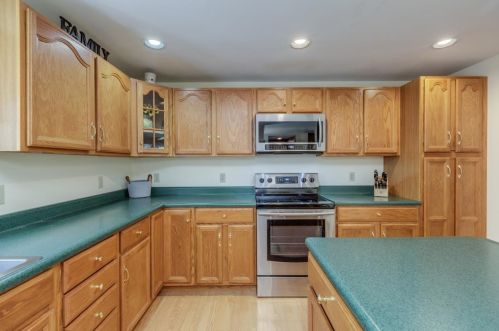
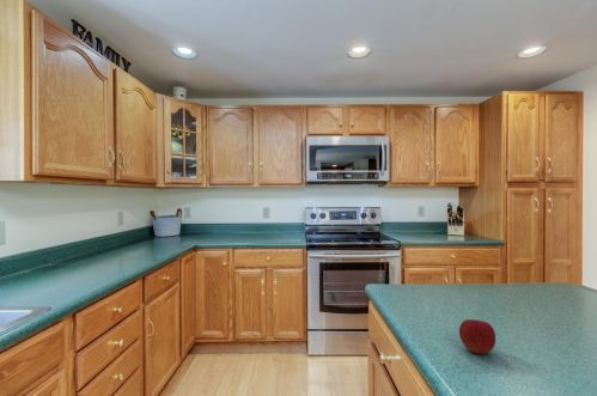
+ apple (476, 335)
